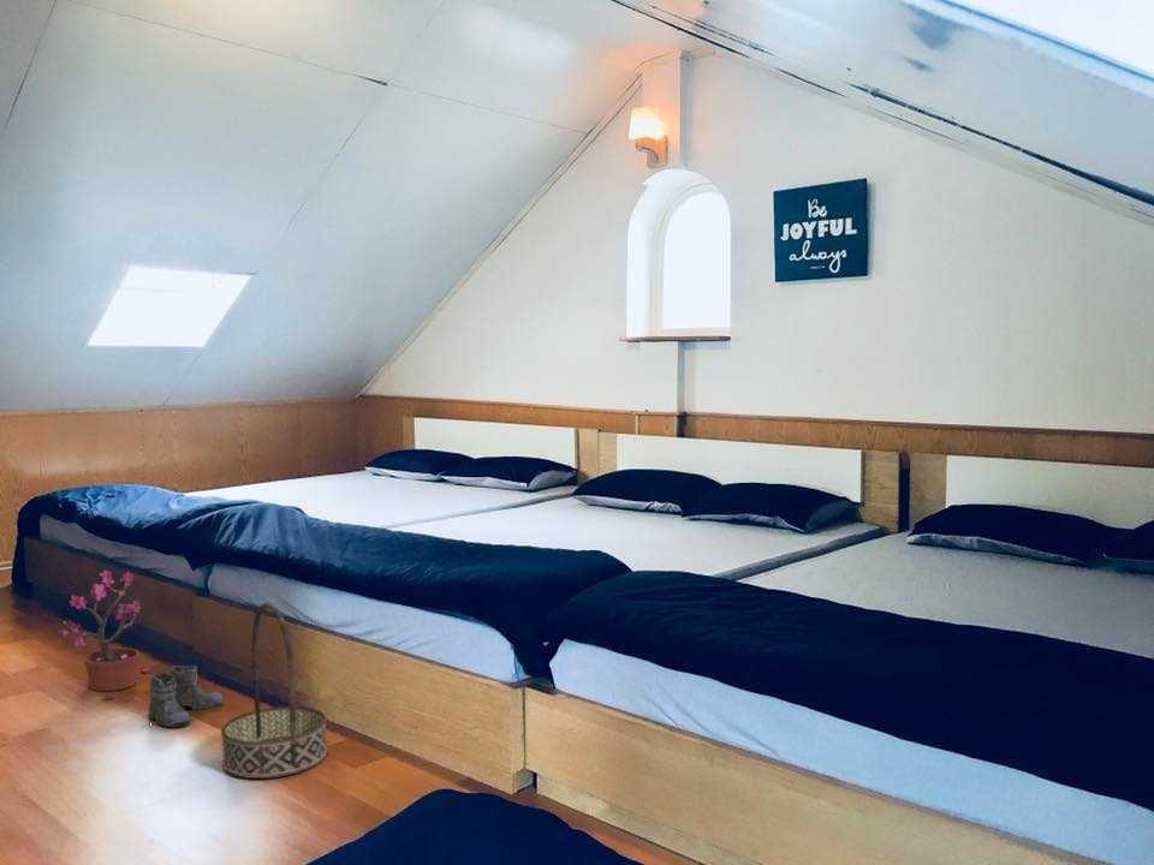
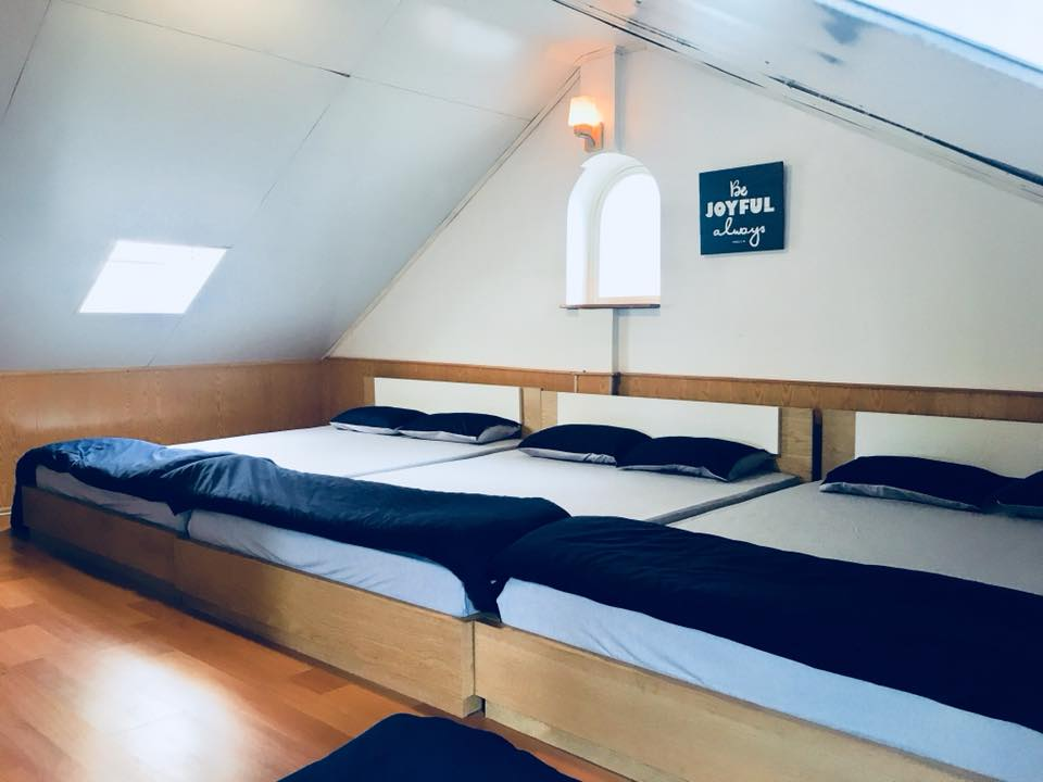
- boots (180, 693)
- potted plant (115, 632)
- basket (258, 686)
